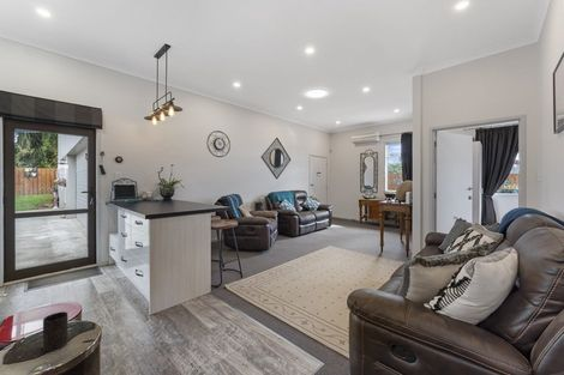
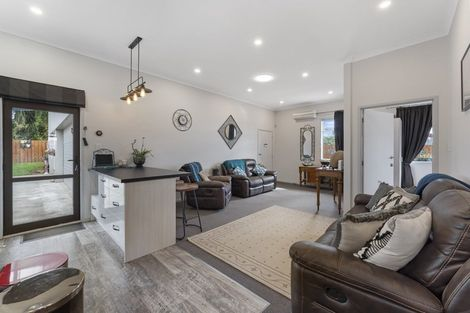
- cup (55, 331)
